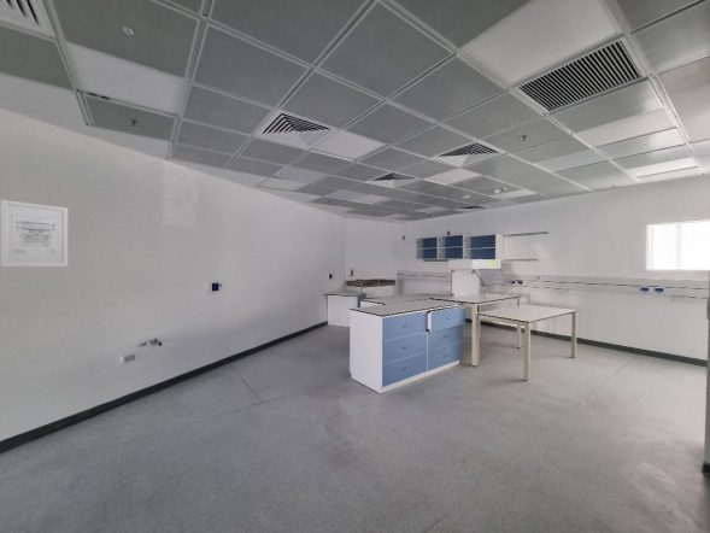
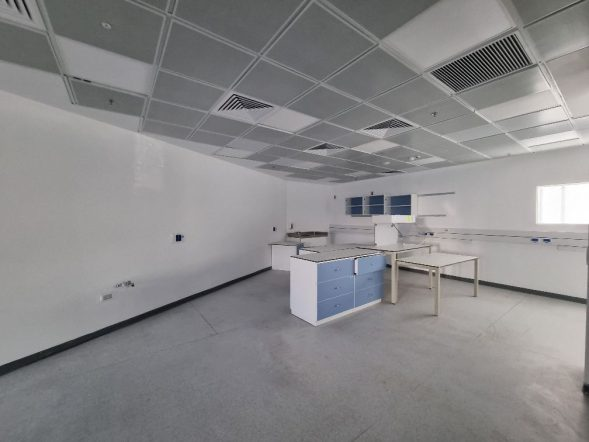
- wall art (36, 235)
